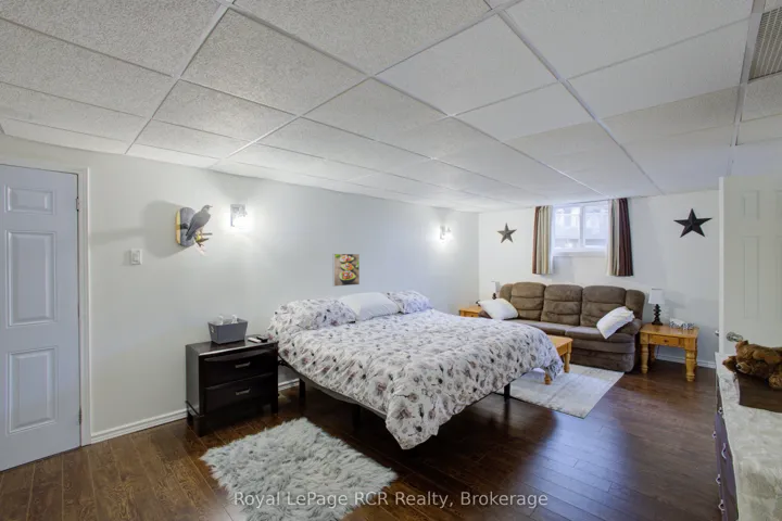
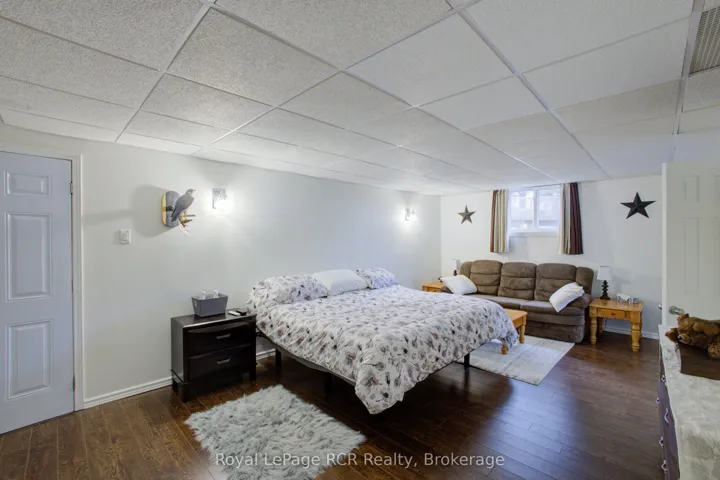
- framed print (346, 269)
